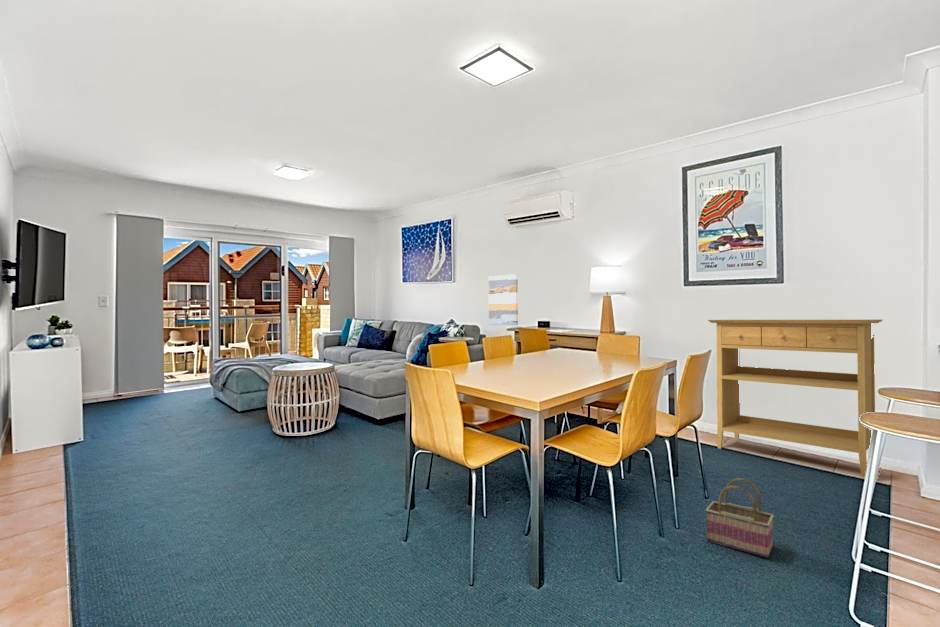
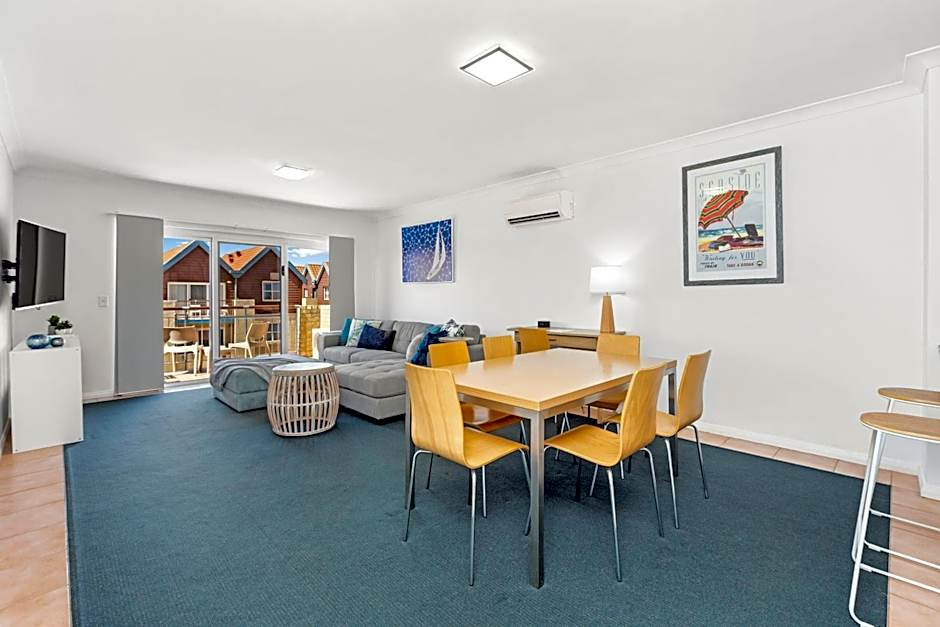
- basket (739, 513)
- console table (790, 384)
- wall art (502, 300)
